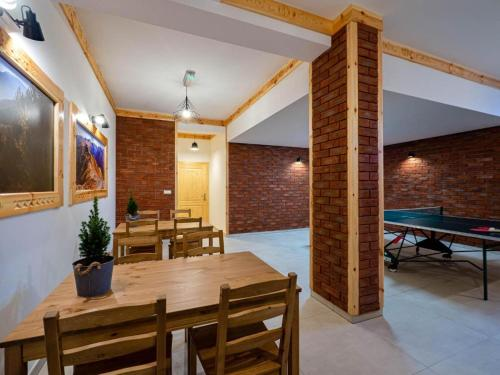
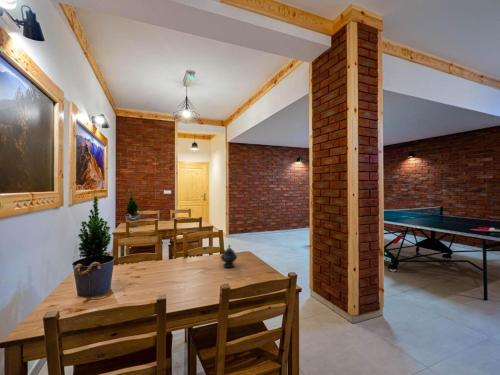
+ teapot (228, 255)
